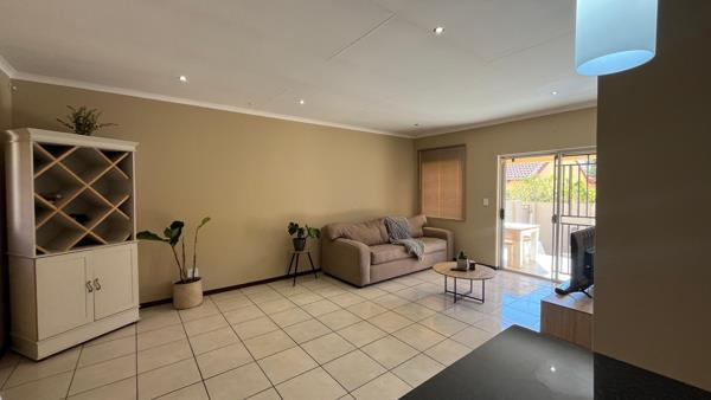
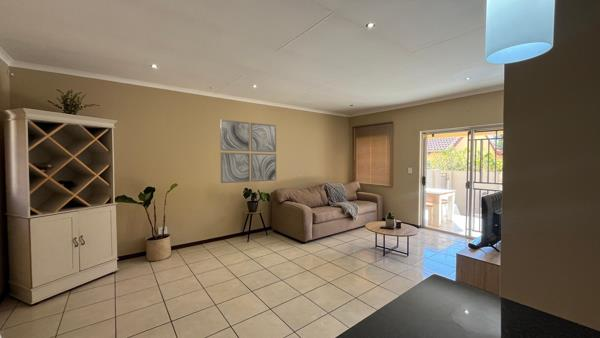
+ wall art (251, 151)
